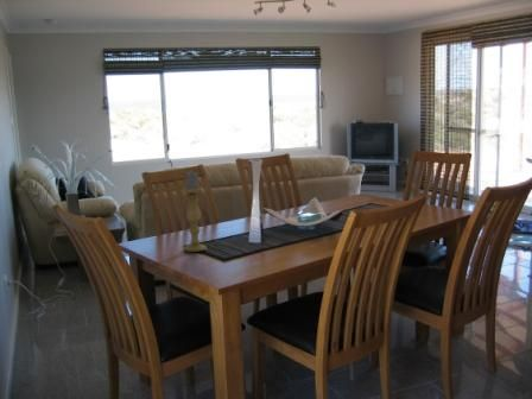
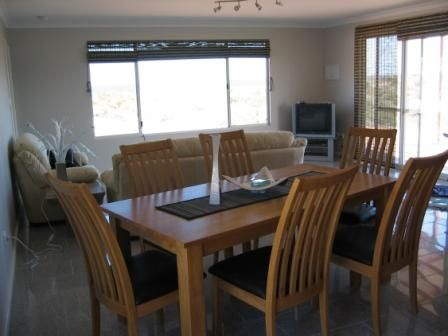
- candle holder (192, 209)
